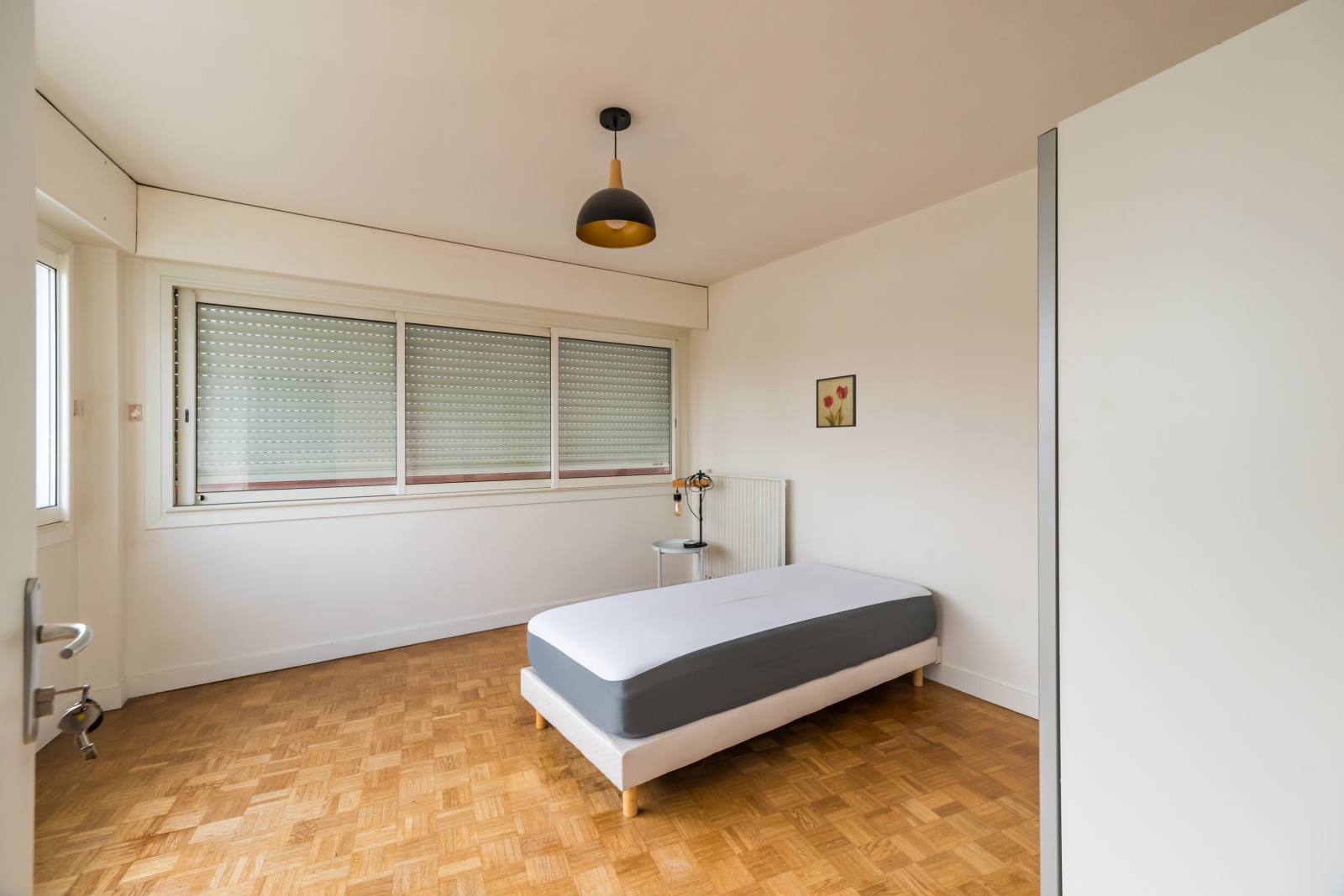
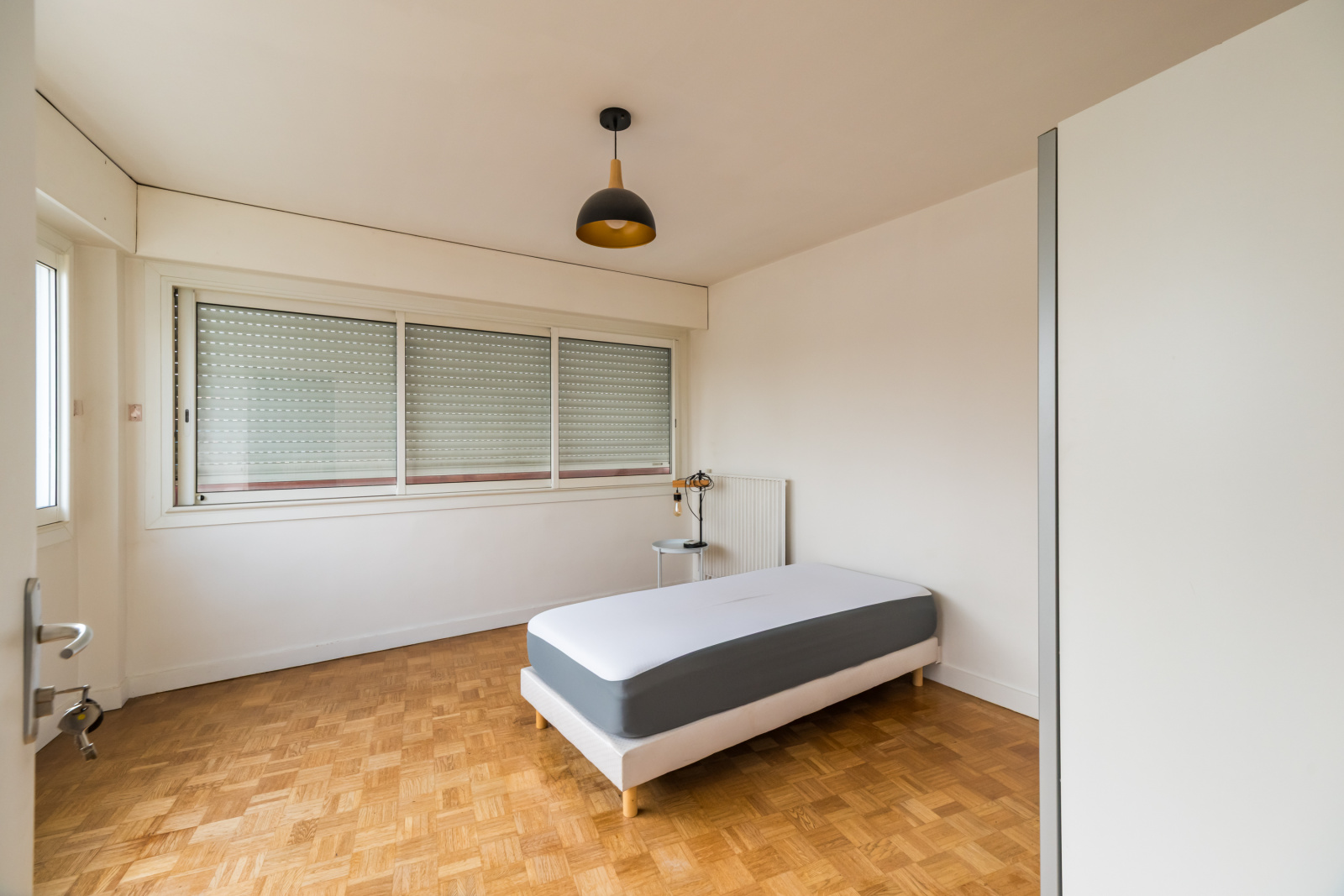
- wall art (836, 402)
